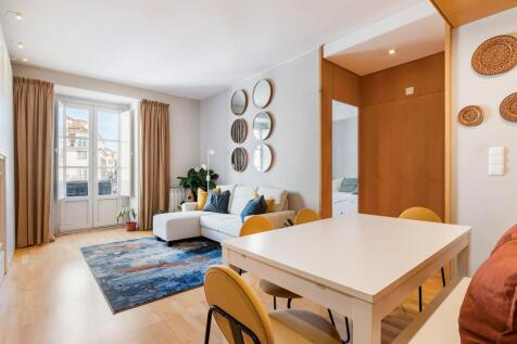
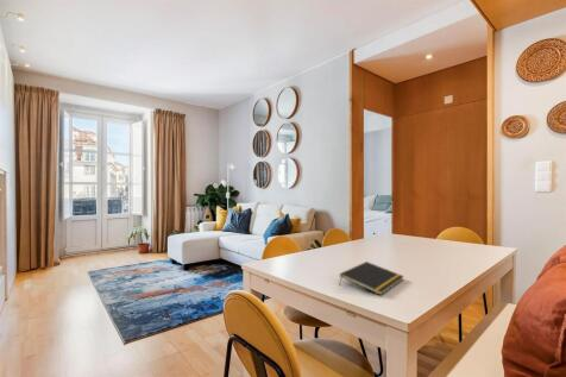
+ notepad (372, 276)
